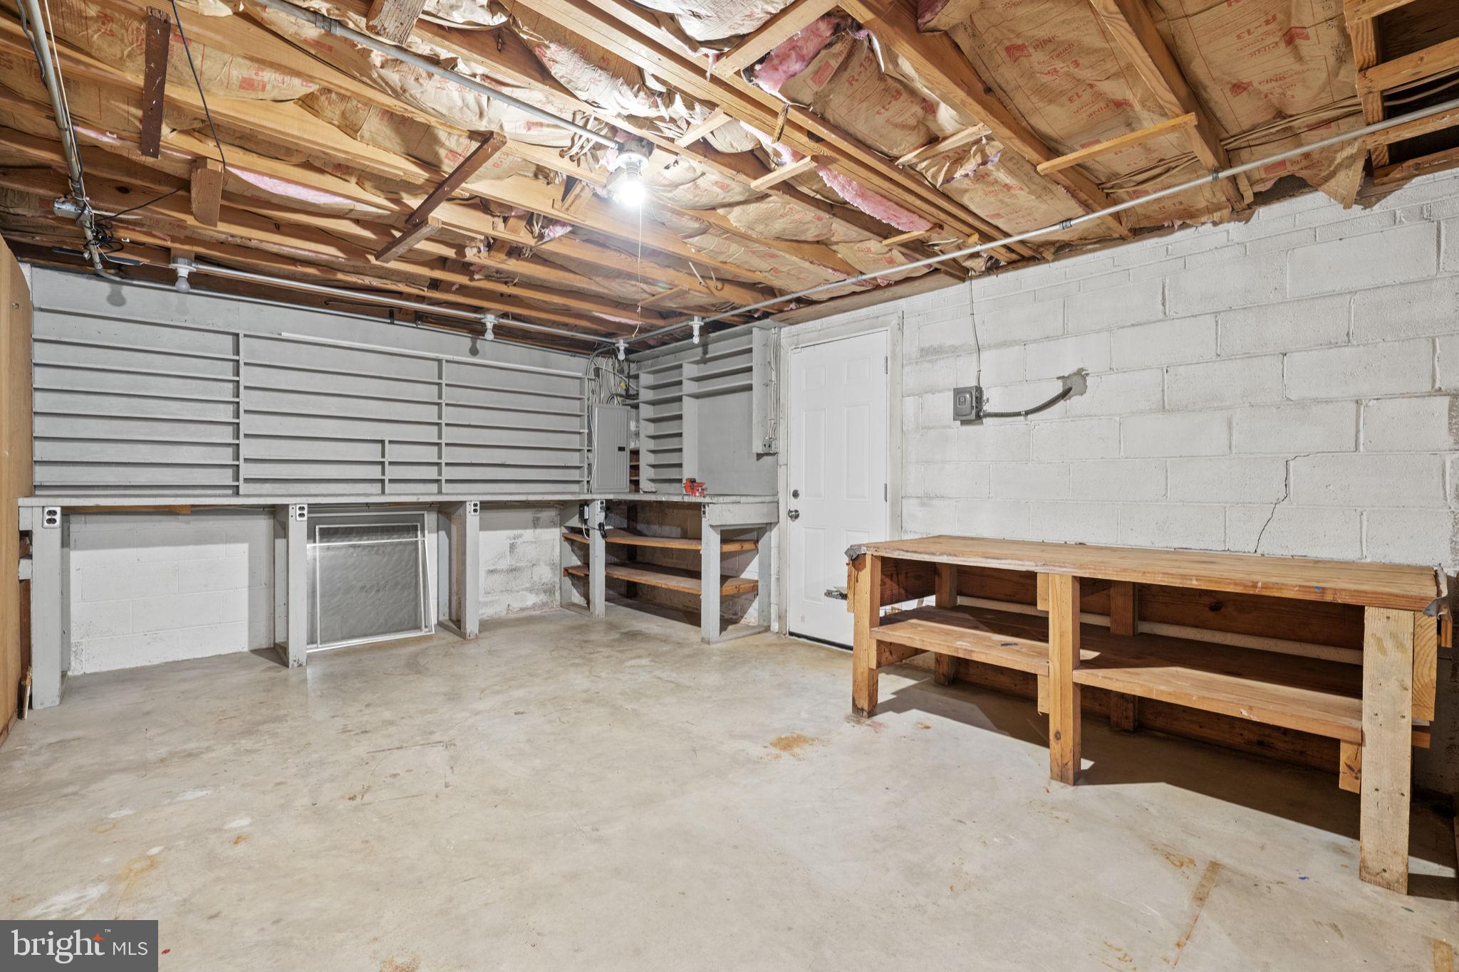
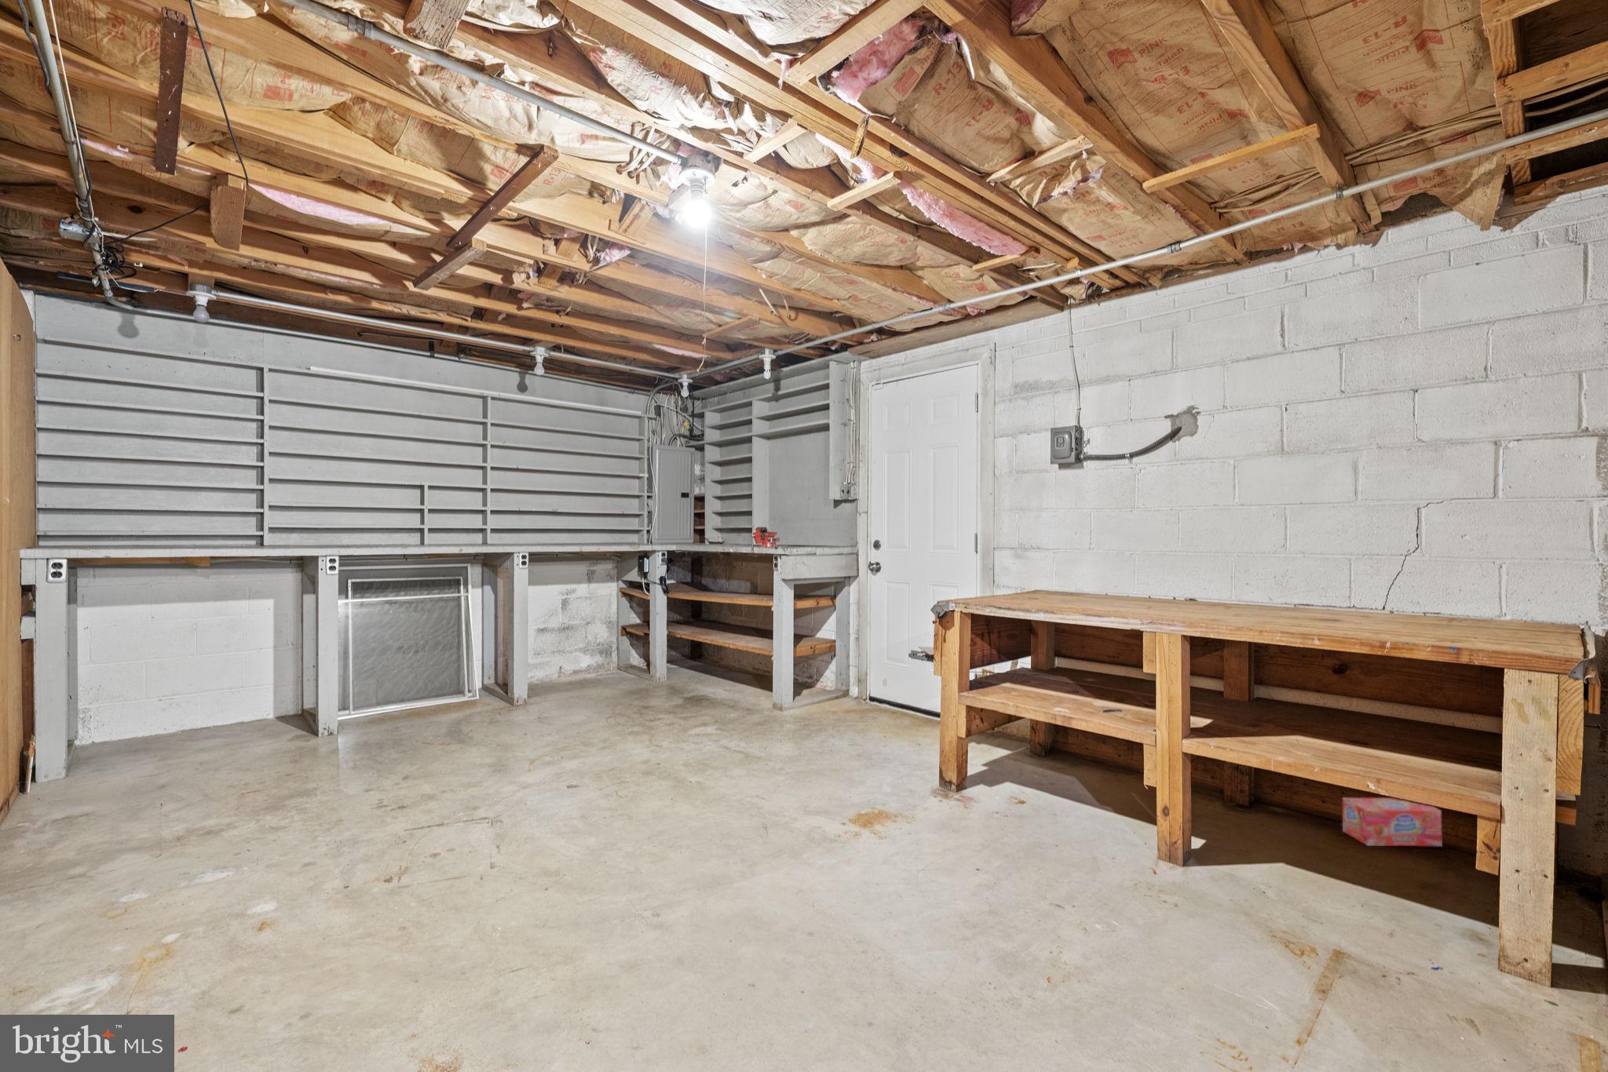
+ box (1390, 821)
